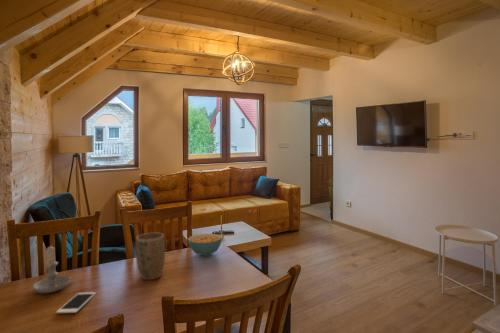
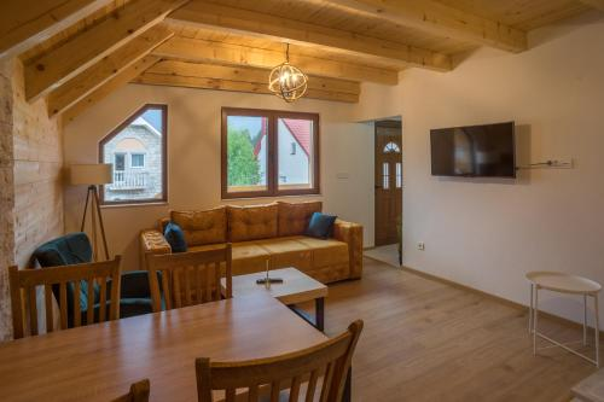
- plant pot (150, 256)
- cereal bowl (205, 246)
- candle (51, 266)
- cell phone (77, 302)
